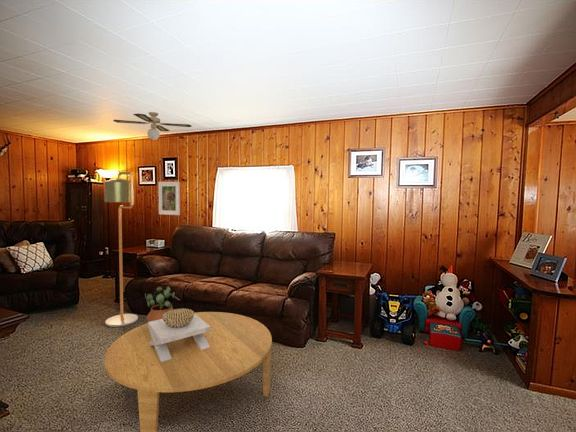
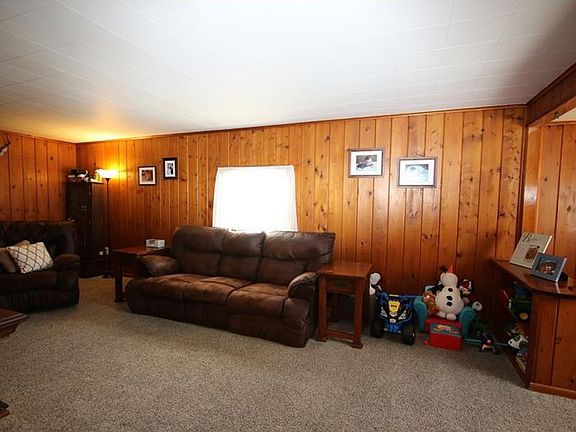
- ceiling fan (153, 126)
- floor lamp (121, 247)
- potted plant (163, 305)
- decorative bowl (178, 328)
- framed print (169, 198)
- coffee table (194, 362)
